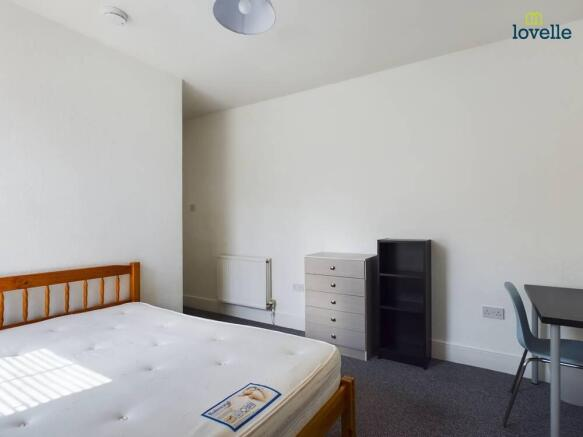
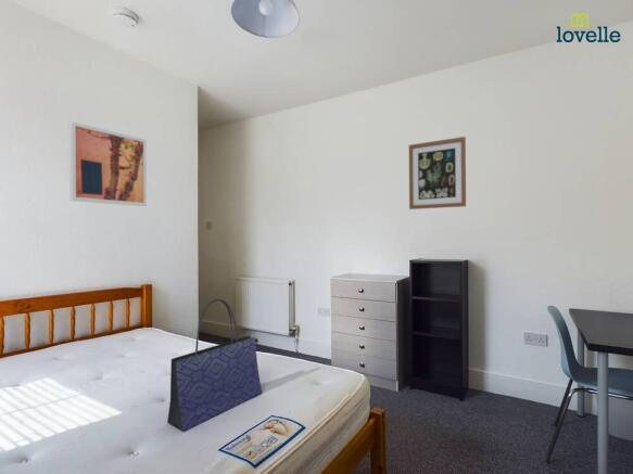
+ wall art (111, 167)
+ tote bag (221, 351)
+ wall art (435, 174)
